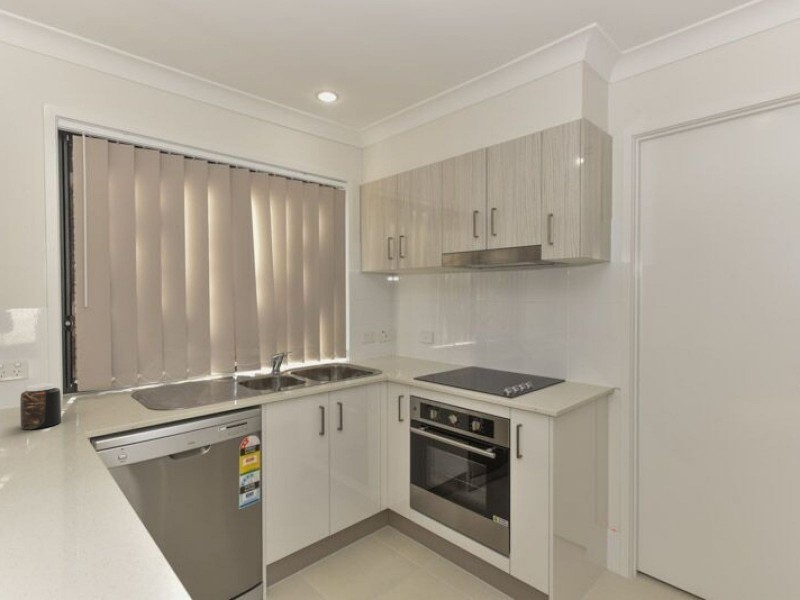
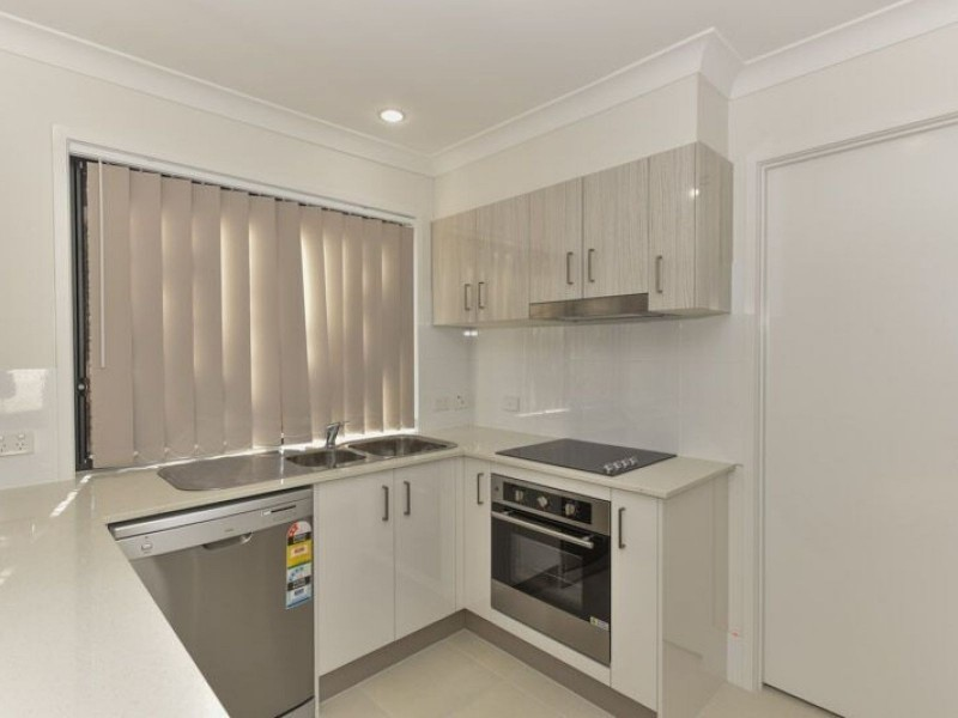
- jar (41, 404)
